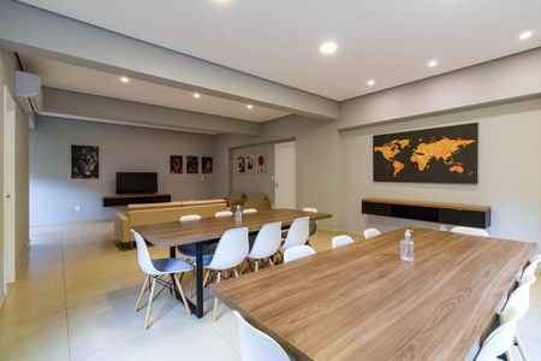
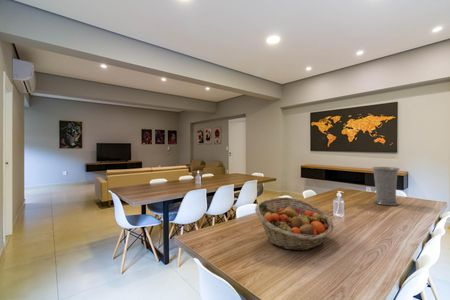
+ vase (385, 185)
+ fruit basket (293, 221)
